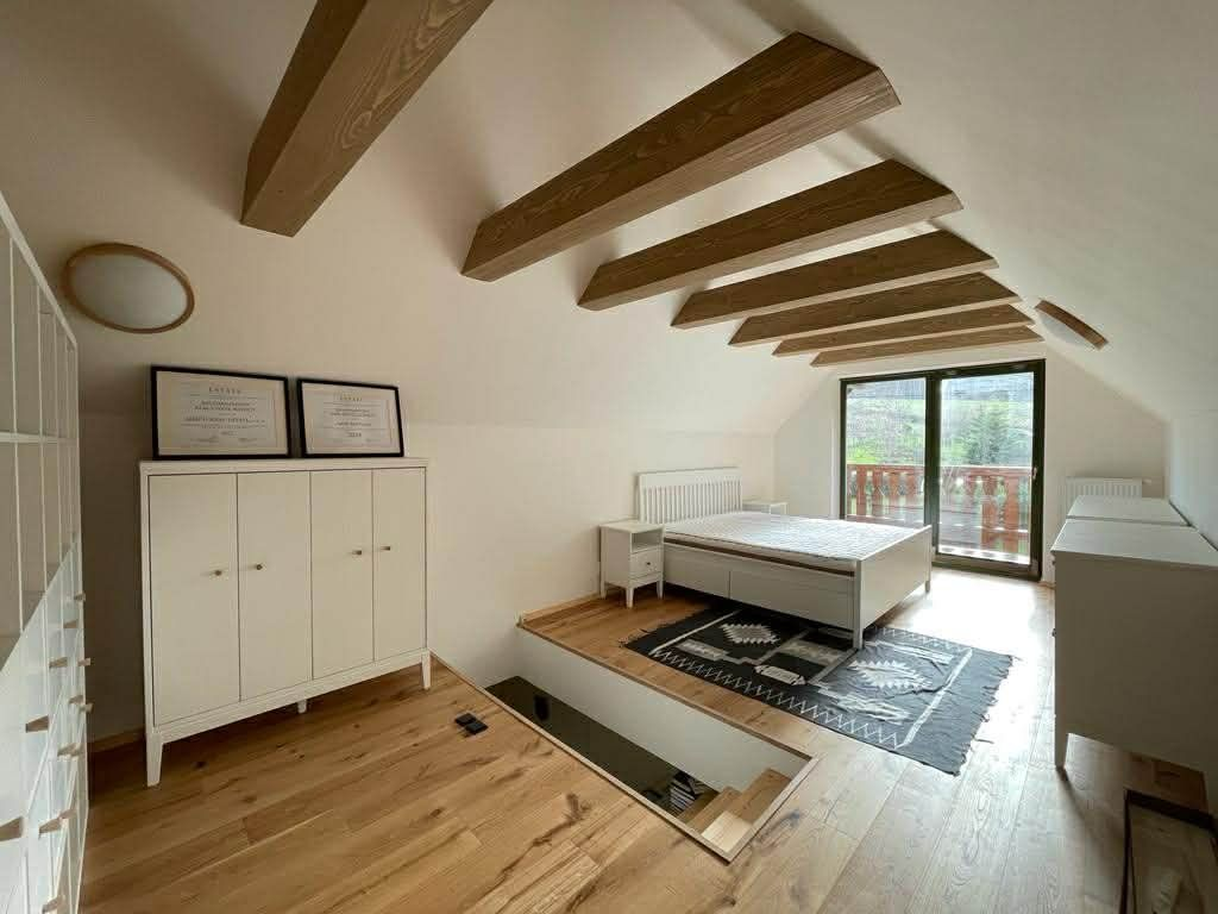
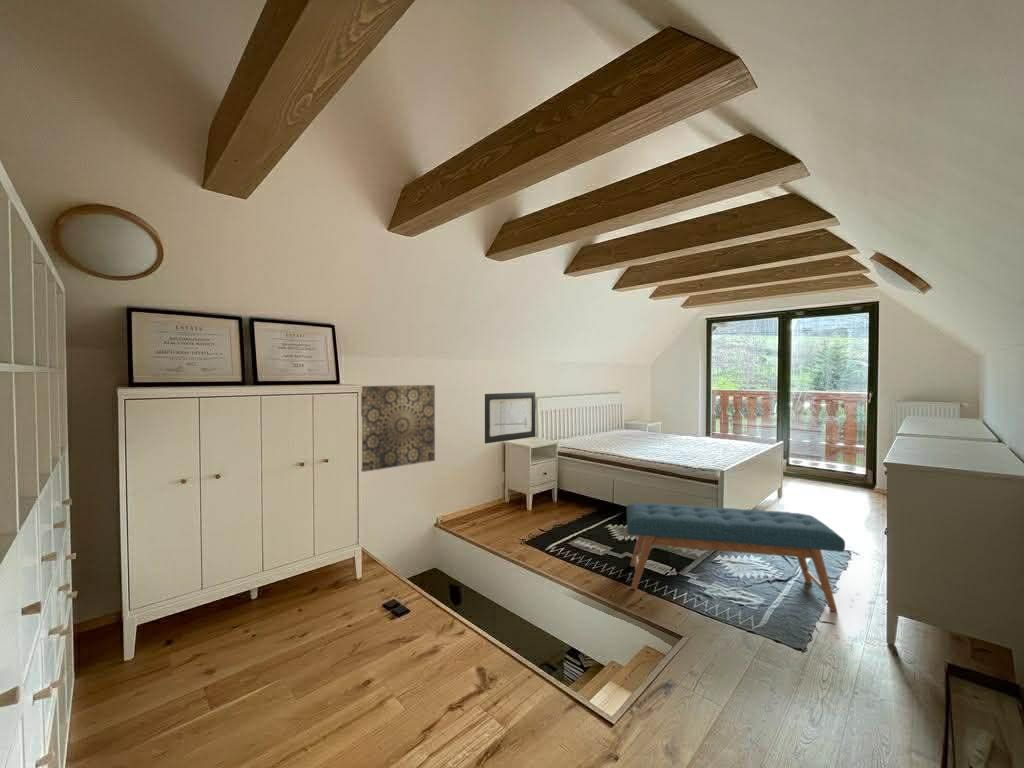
+ wall art (511, 416)
+ bench (722, 549)
+ wall art (400, 425)
